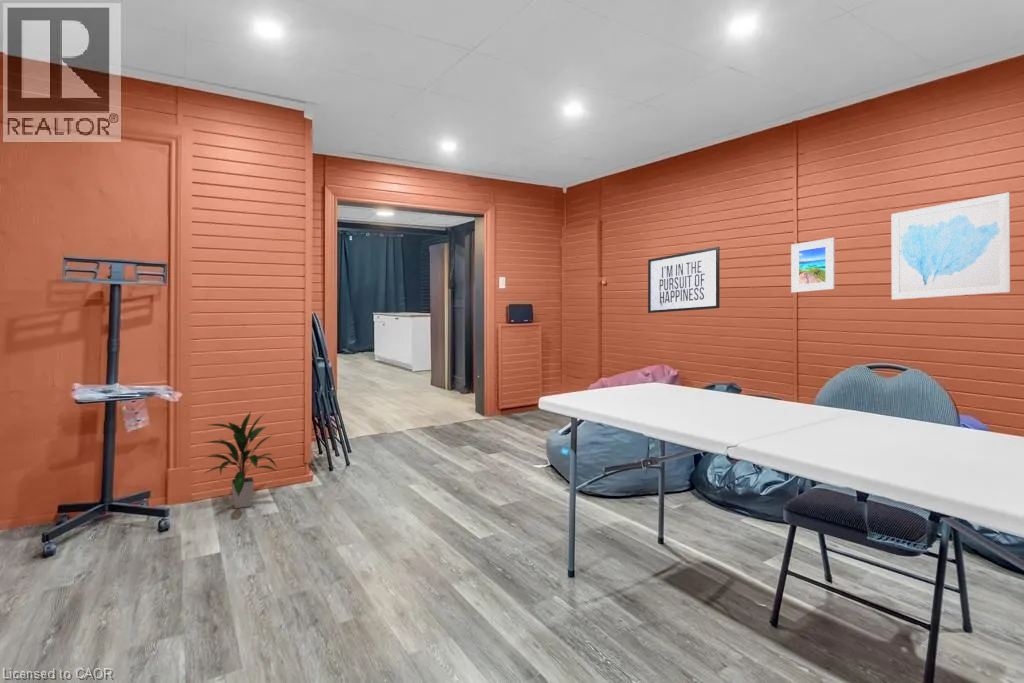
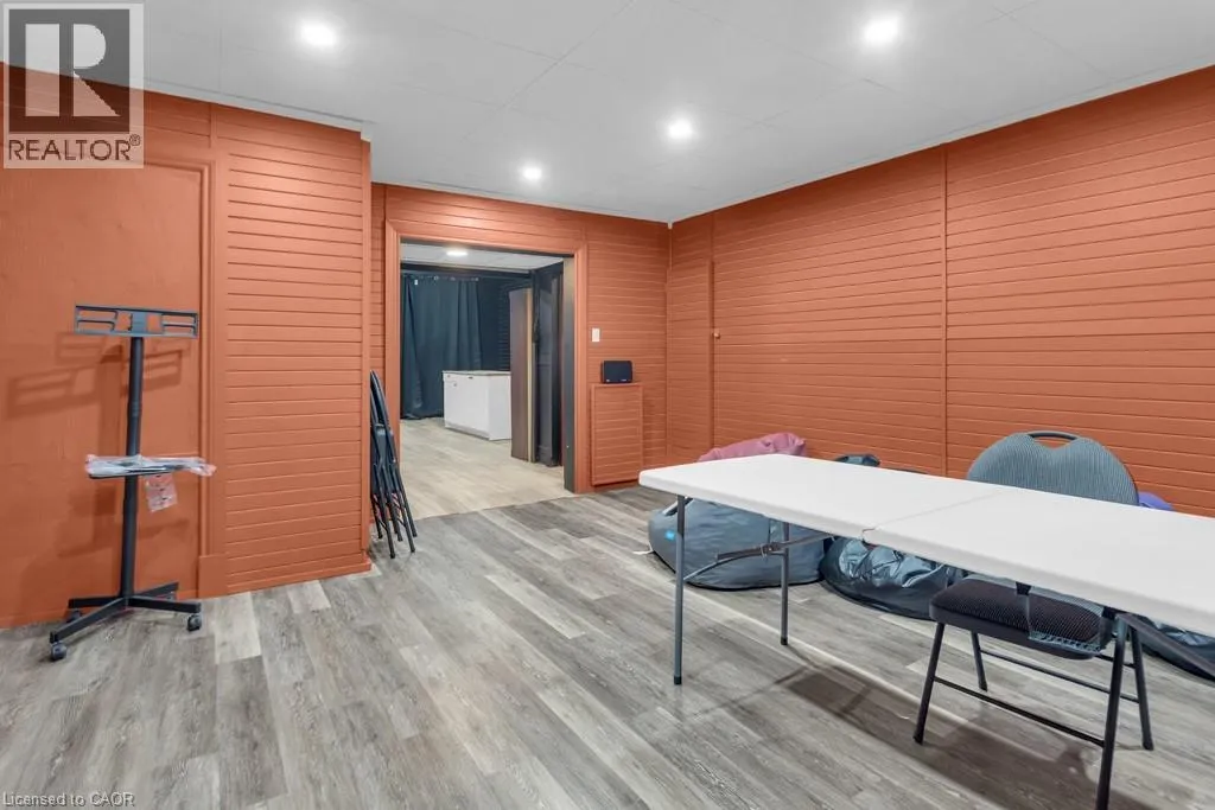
- indoor plant (241, 458)
- wall art (946, 250)
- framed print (812, 266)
- mirror (681, 282)
